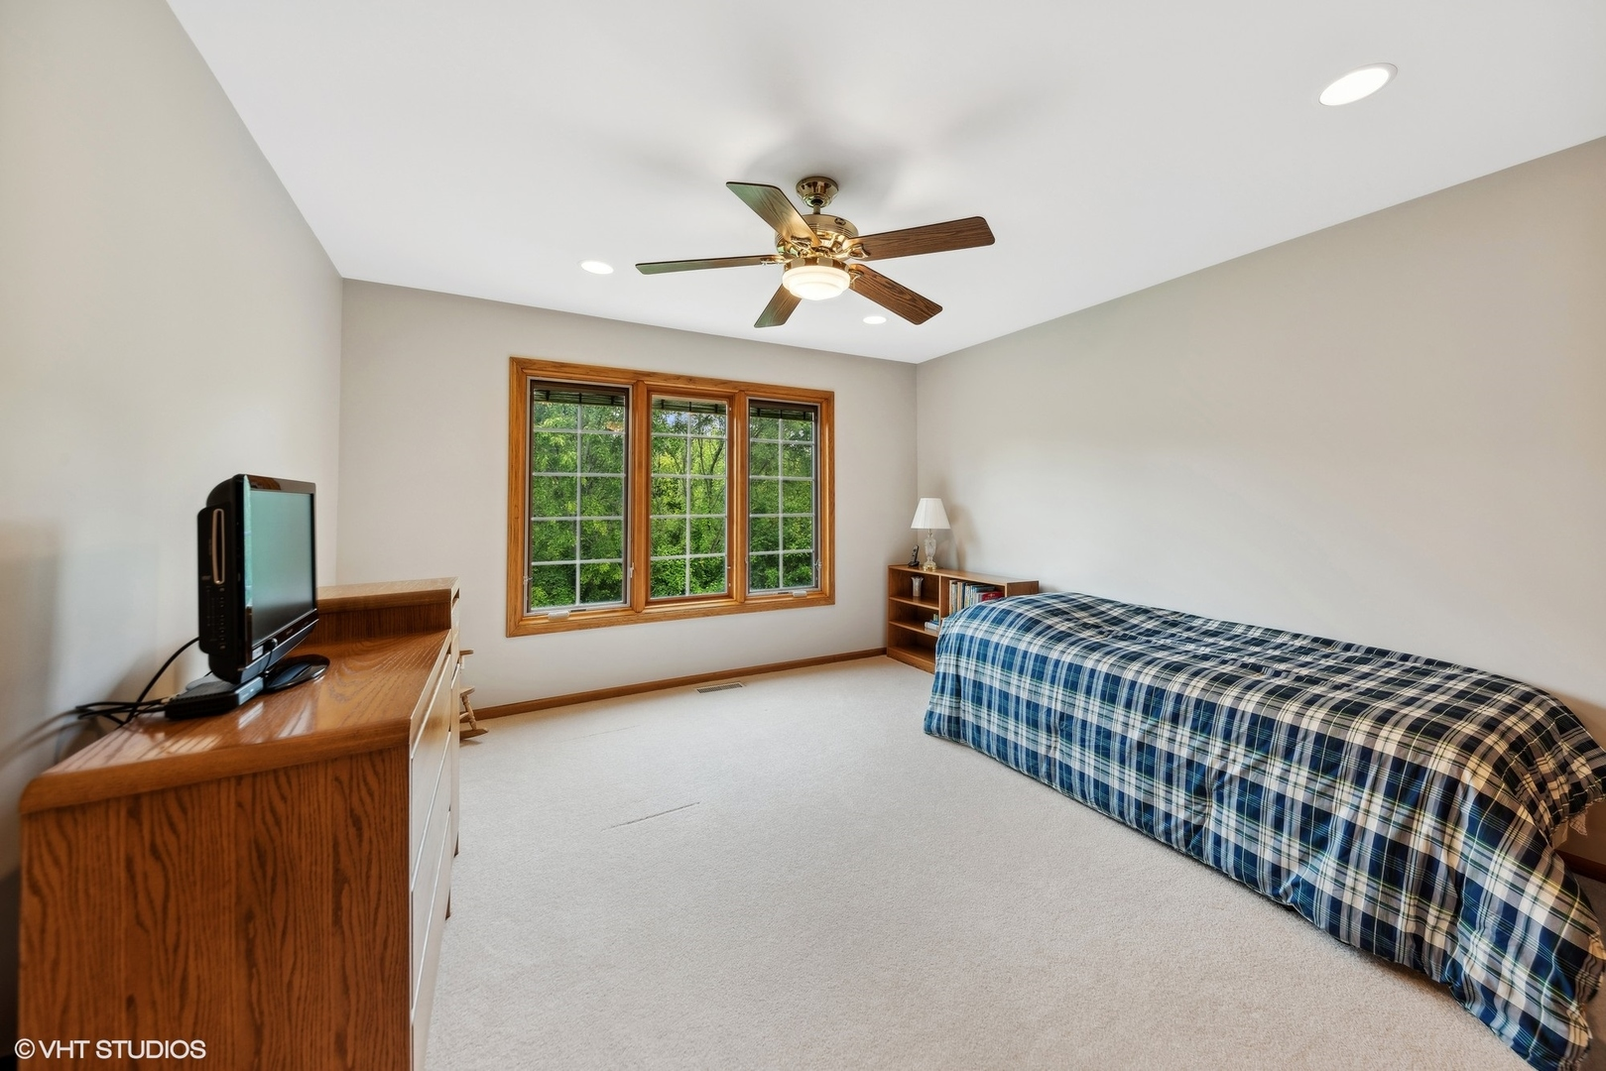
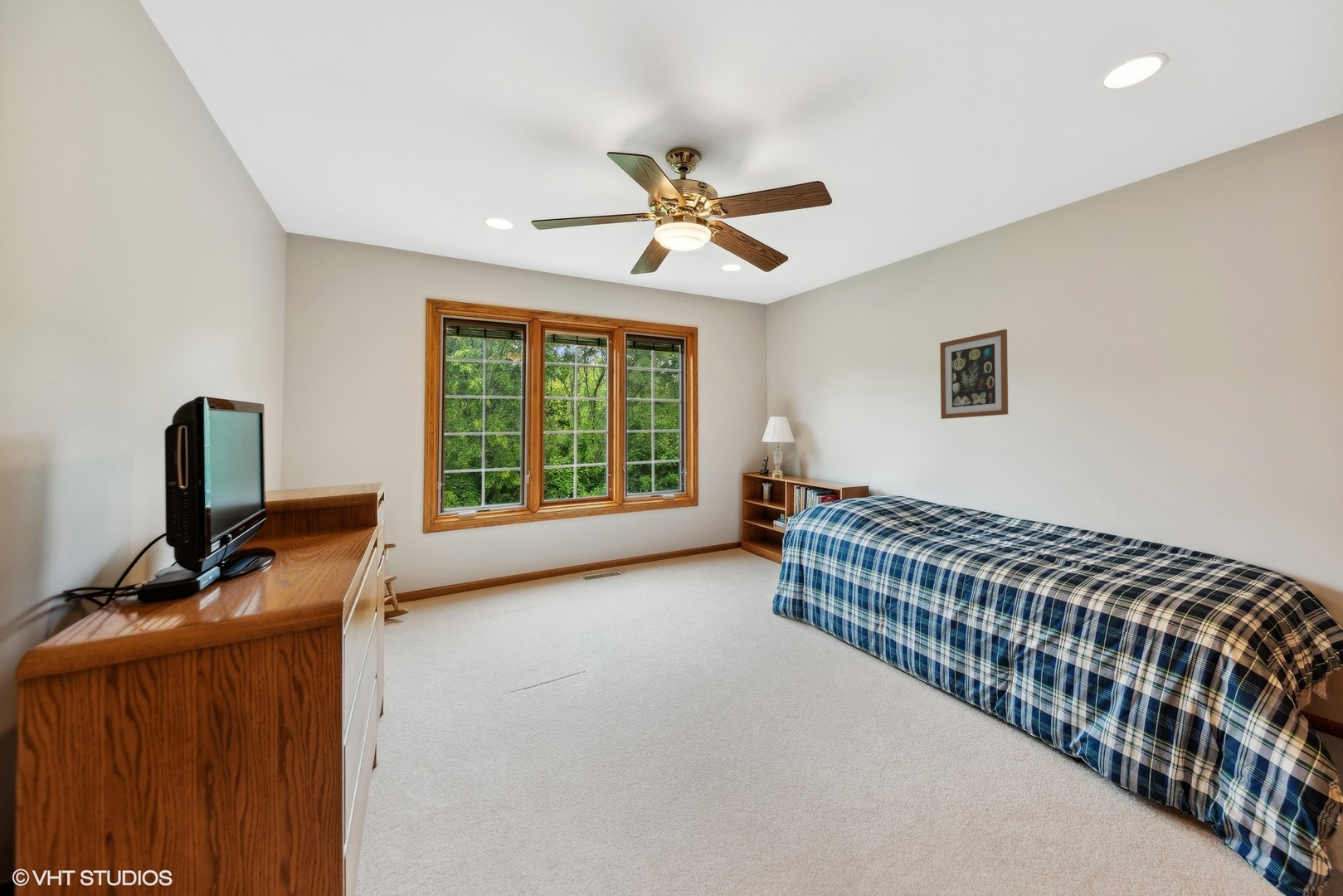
+ wall art (971, 377)
